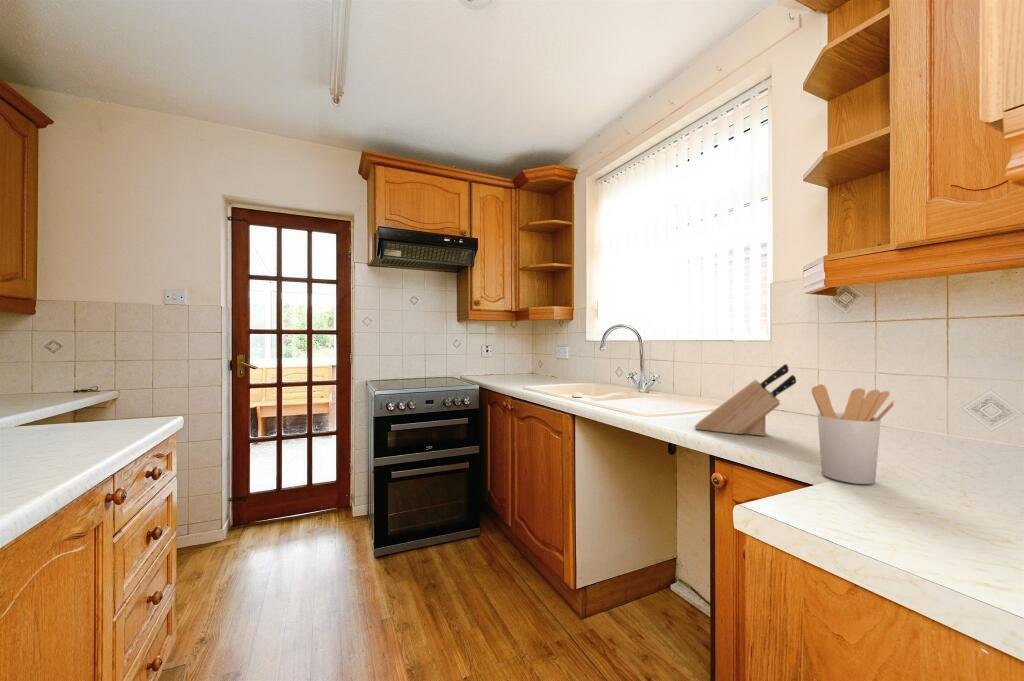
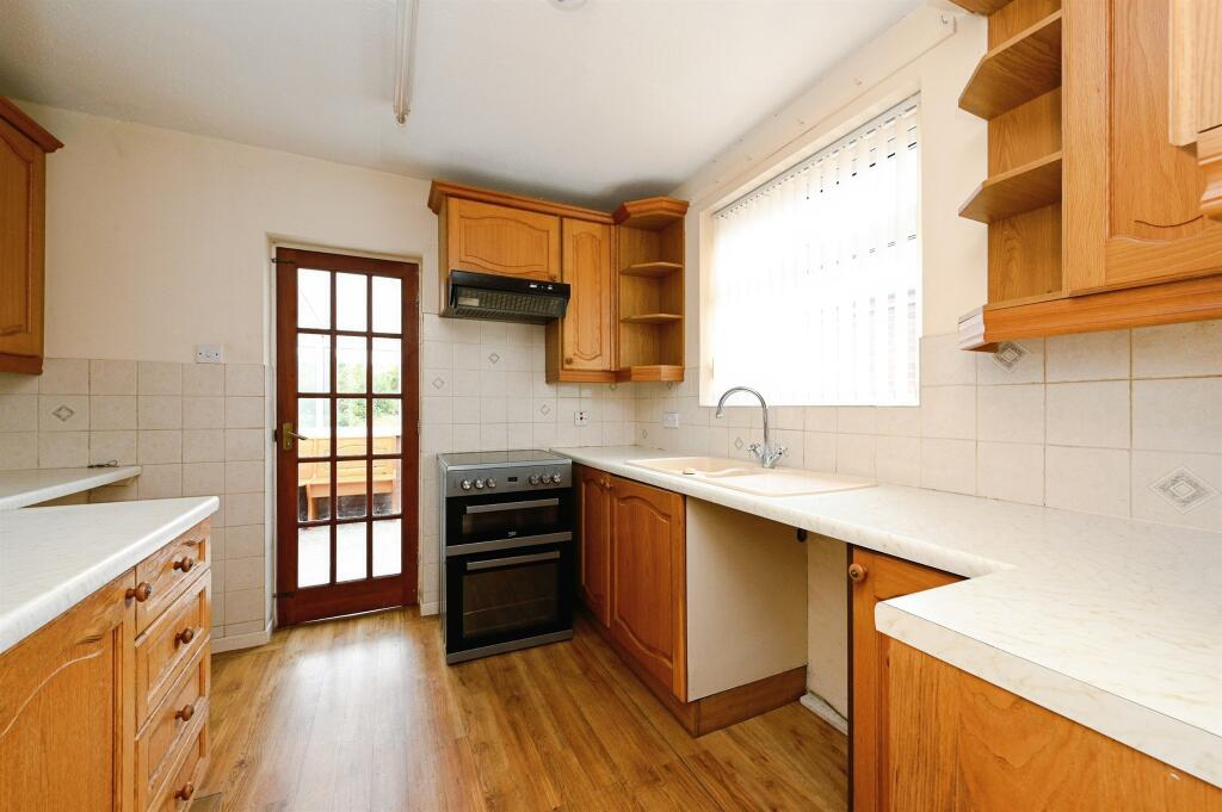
- utensil holder (854, 430)
- knife block (743, 397)
